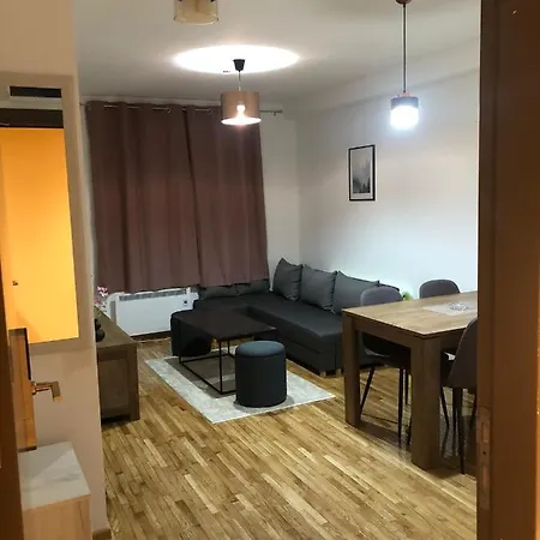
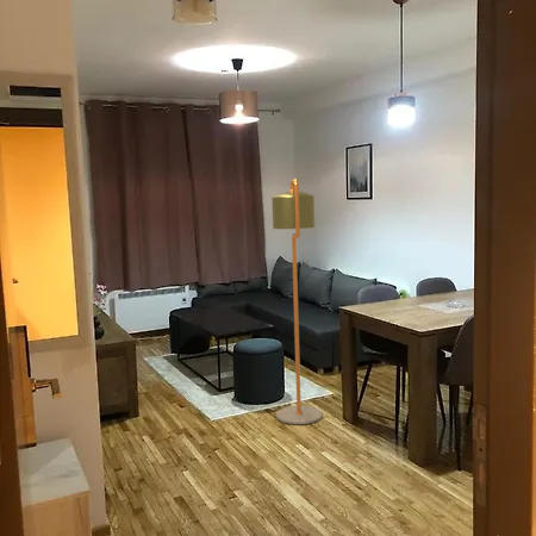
+ floor lamp (295, 300)
